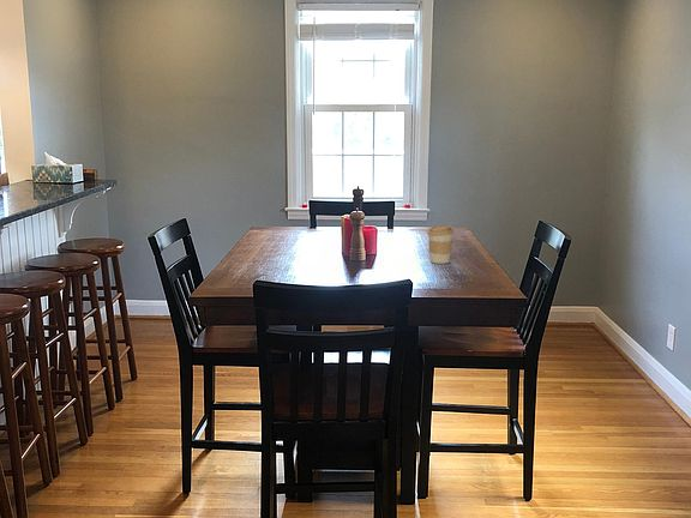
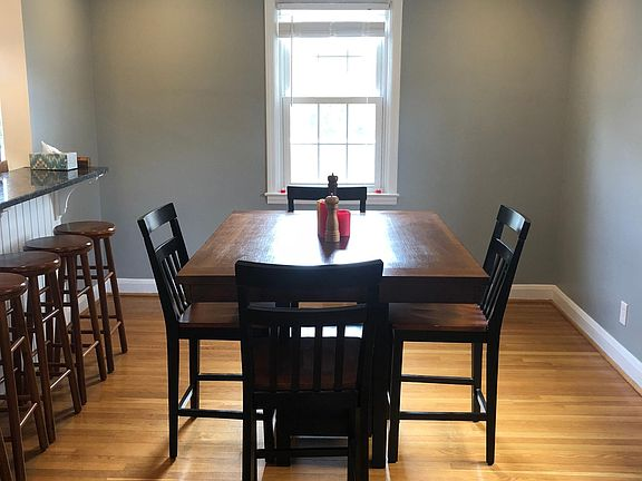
- coffee cup (439, 243)
